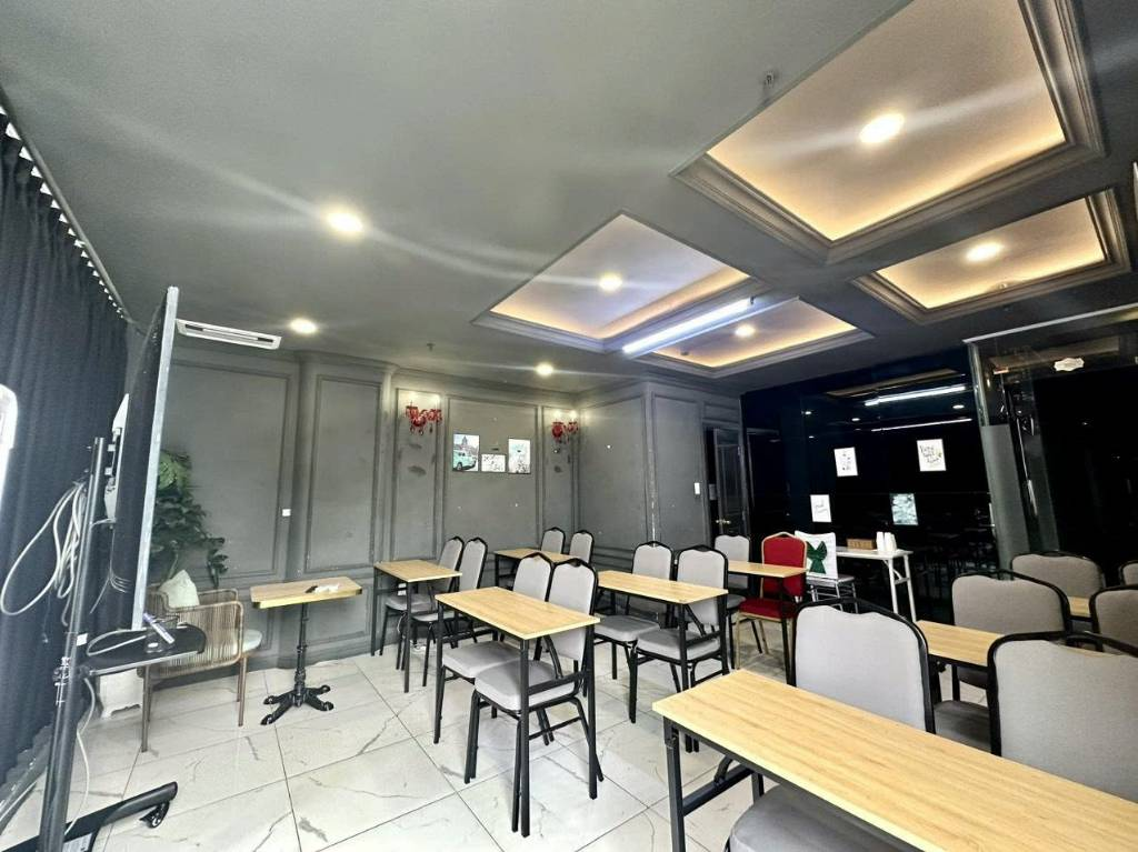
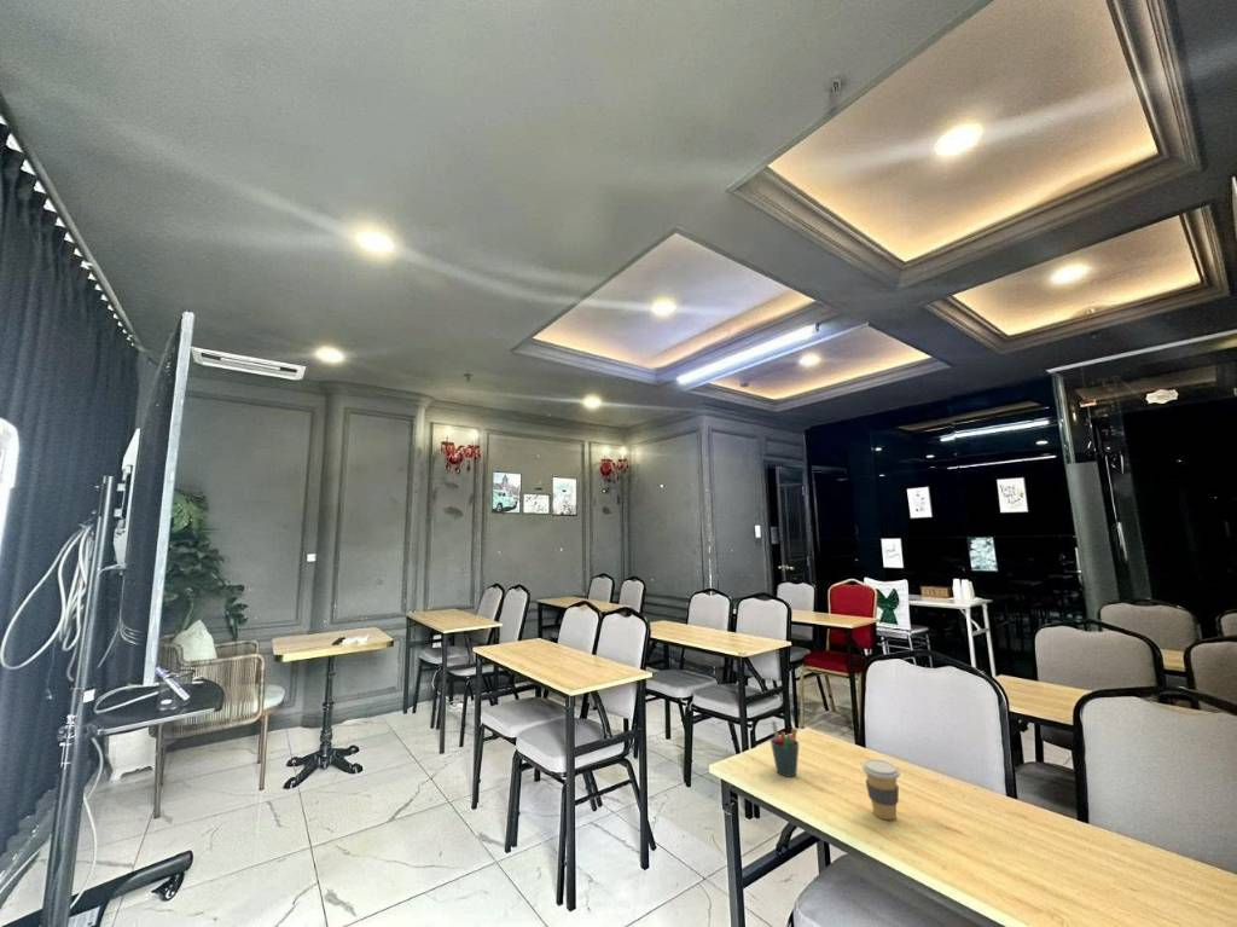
+ coffee cup (882, 789)
+ pen holder (785, 748)
